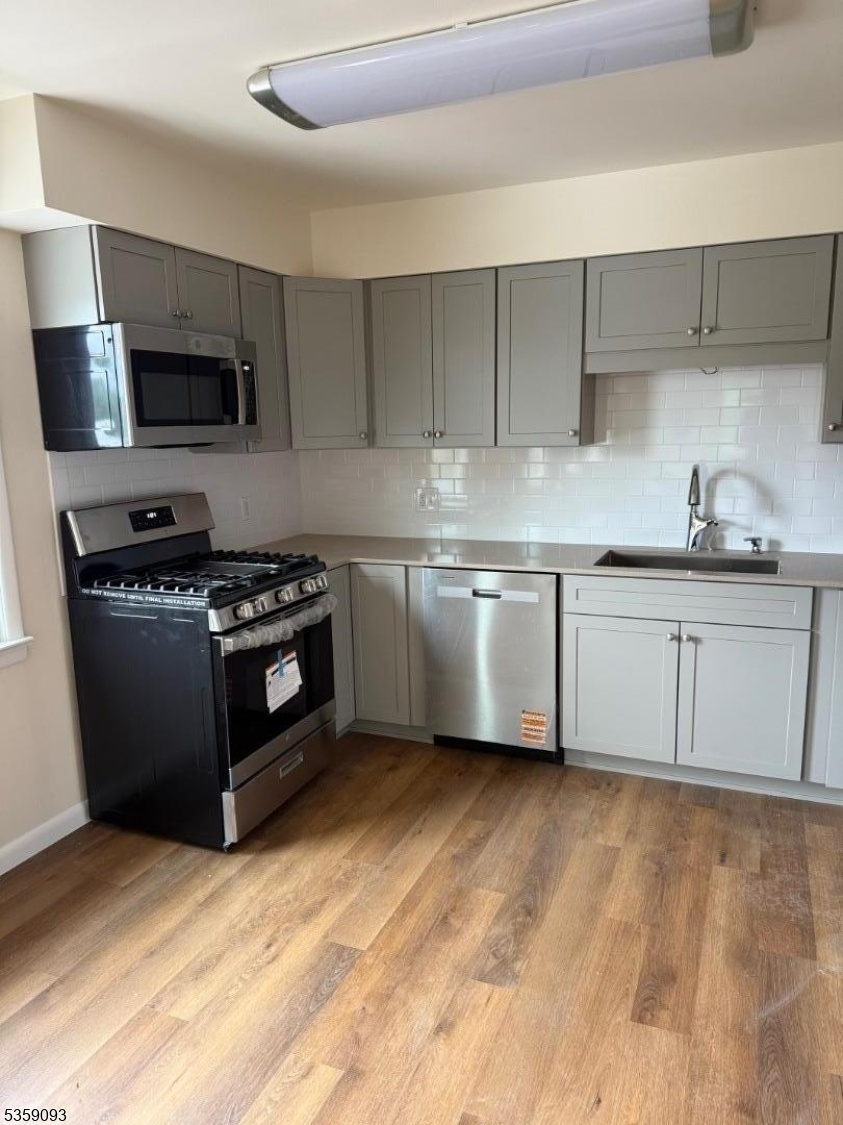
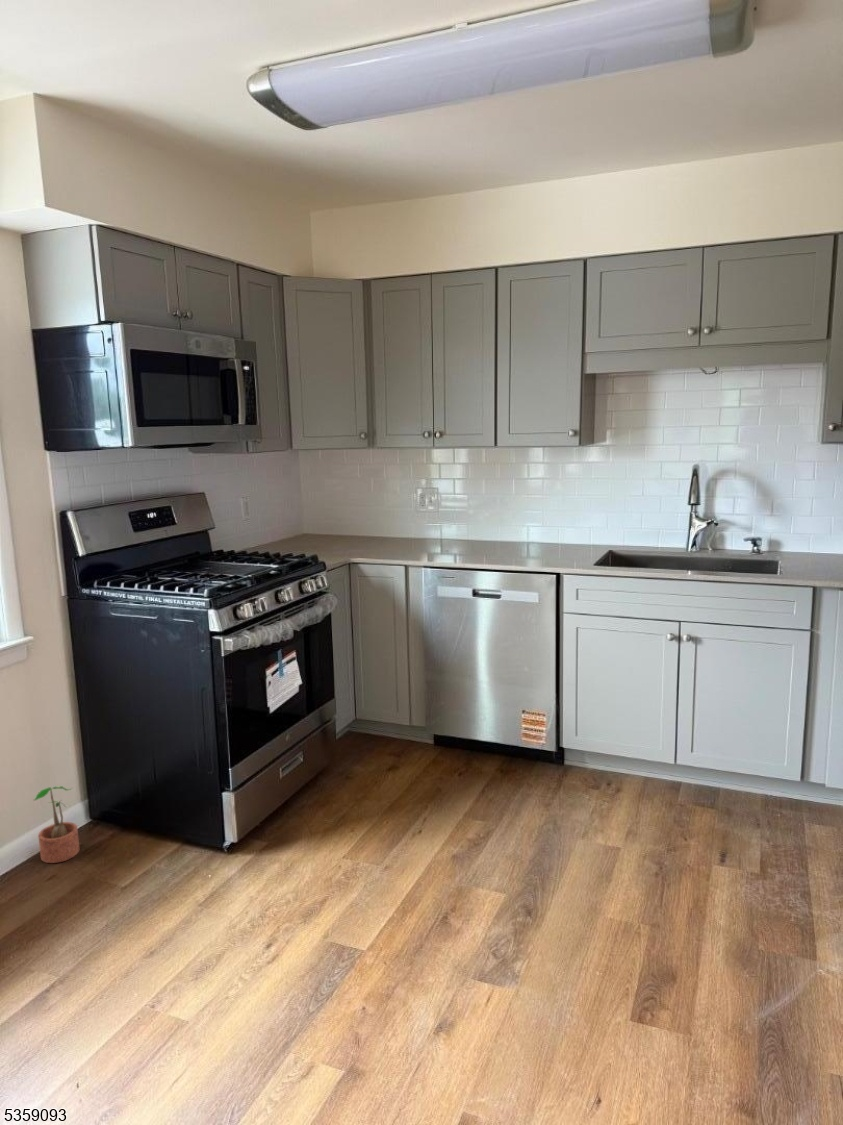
+ potted plant (55, 820)
